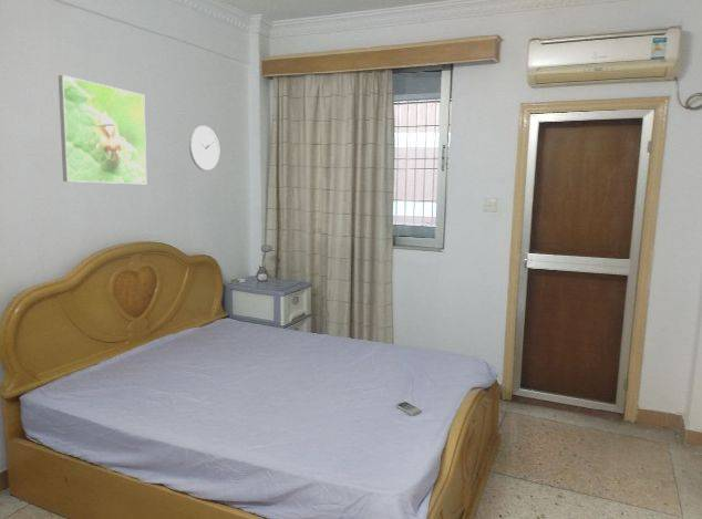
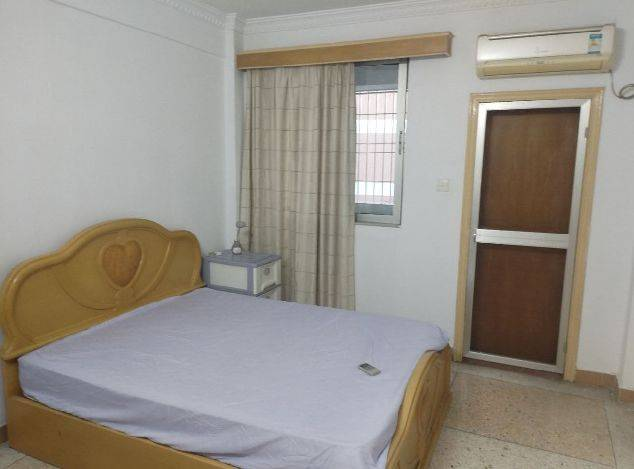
- wall clock (205, 148)
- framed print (106, 134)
